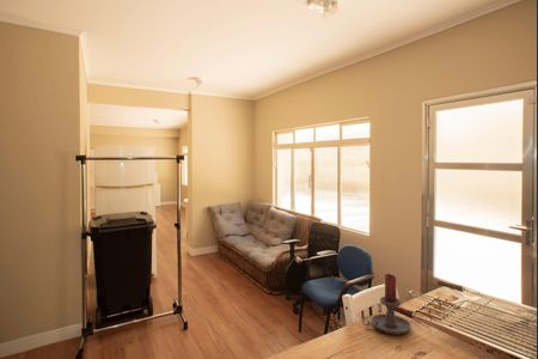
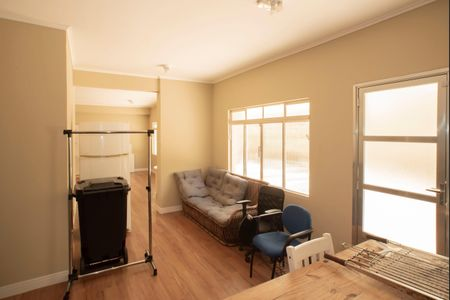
- candle holder (385, 300)
